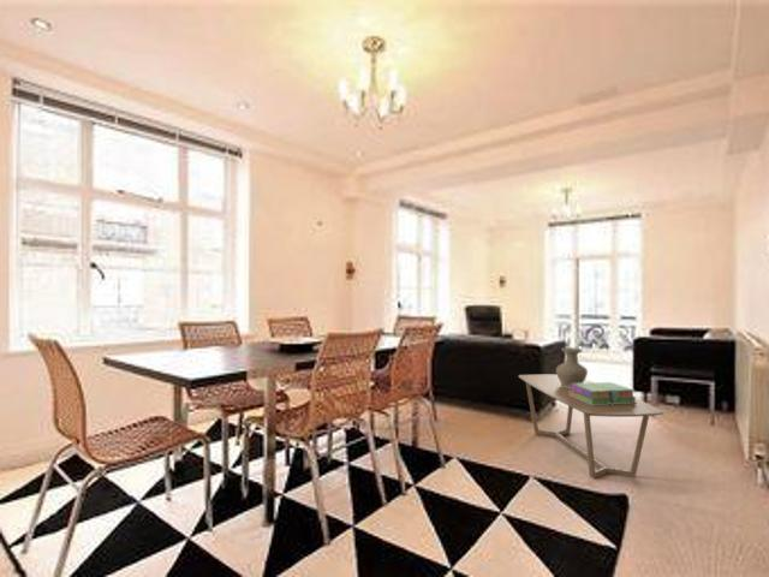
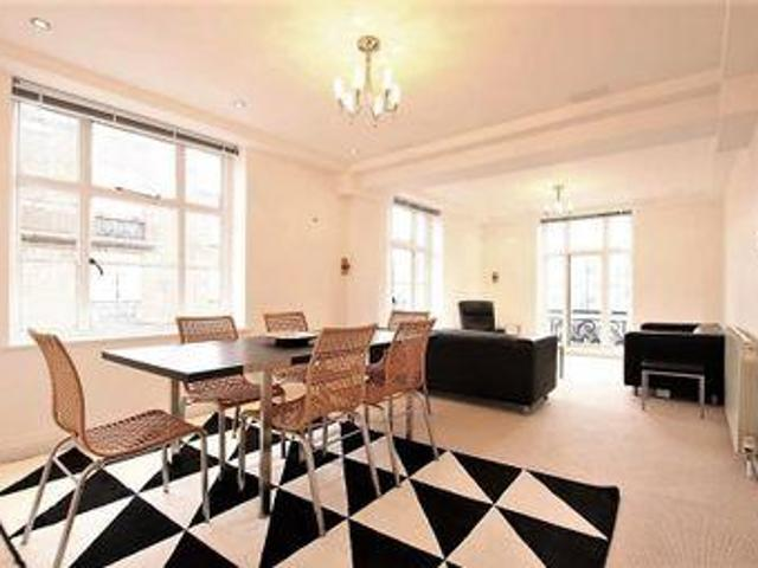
- coffee table (584, 421)
- stack of books (601, 392)
- vase (571, 367)
